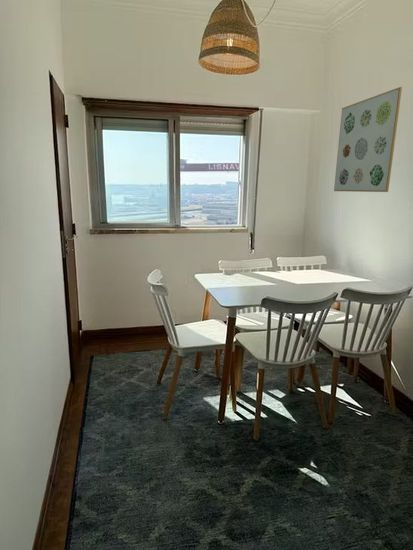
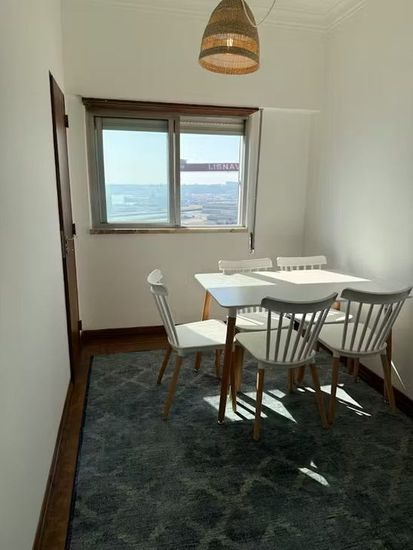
- wall art (363, 146)
